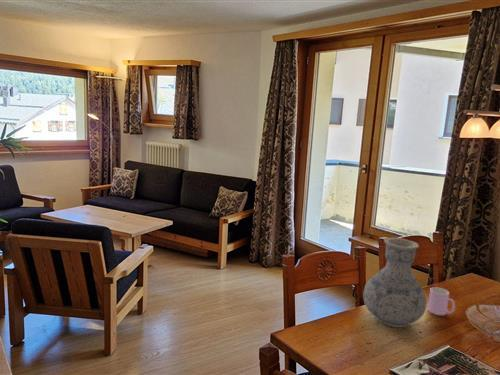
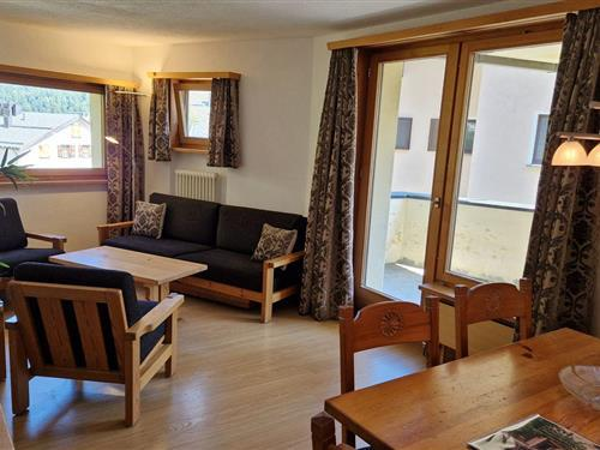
- vase (396, 281)
- cup (442, 302)
